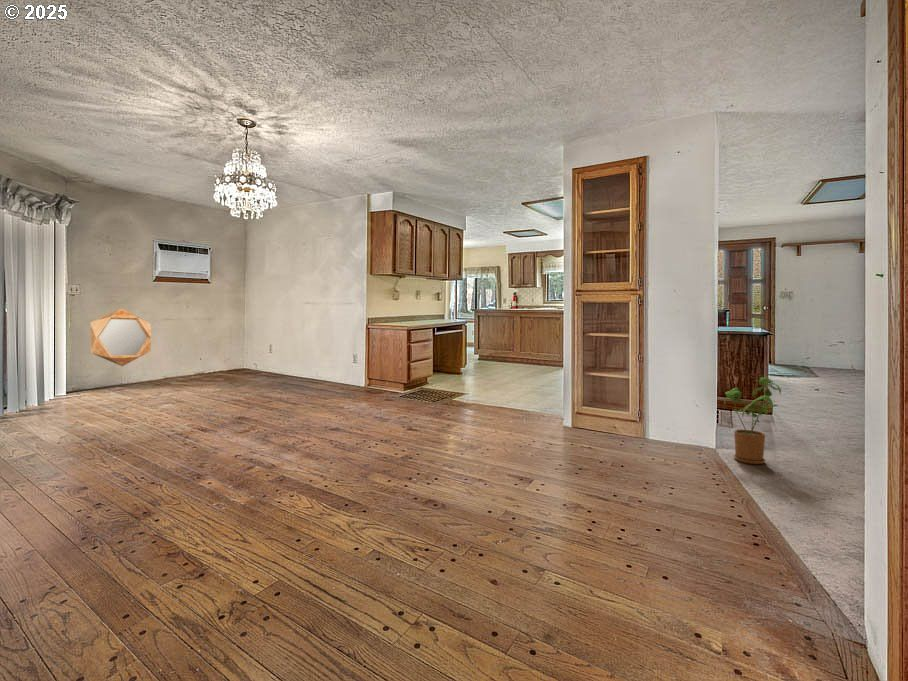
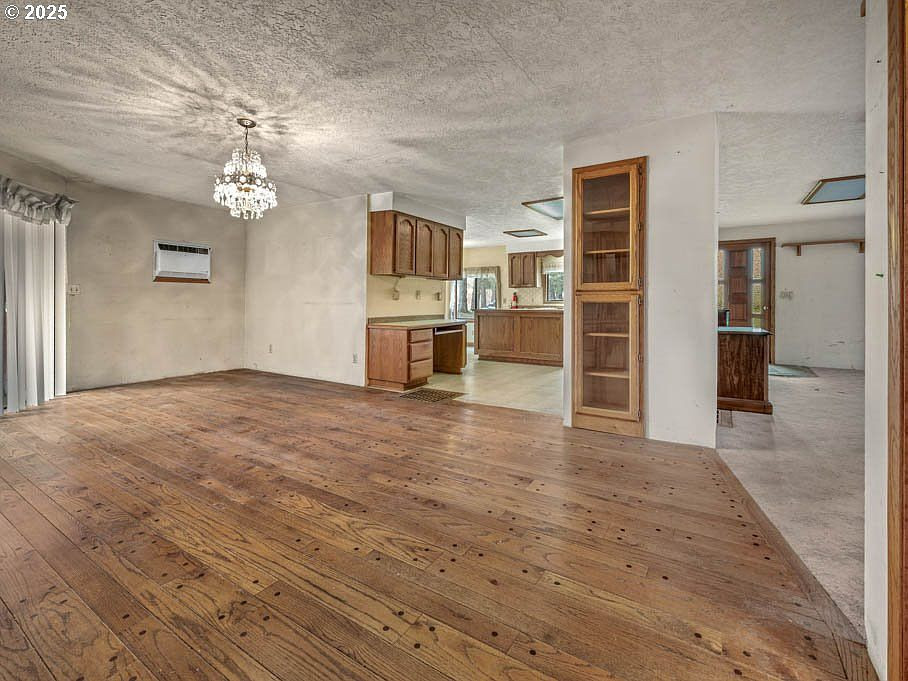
- home mirror (123, 337)
- house plant (752, 419)
